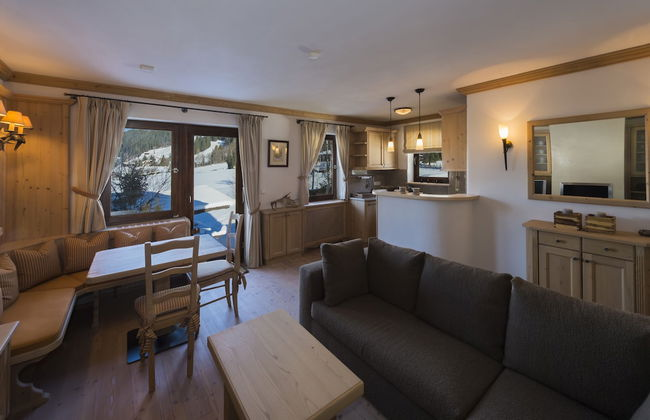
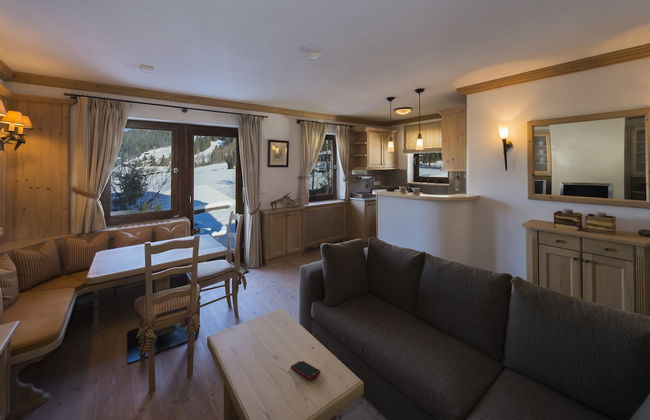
+ cell phone (305, 369)
